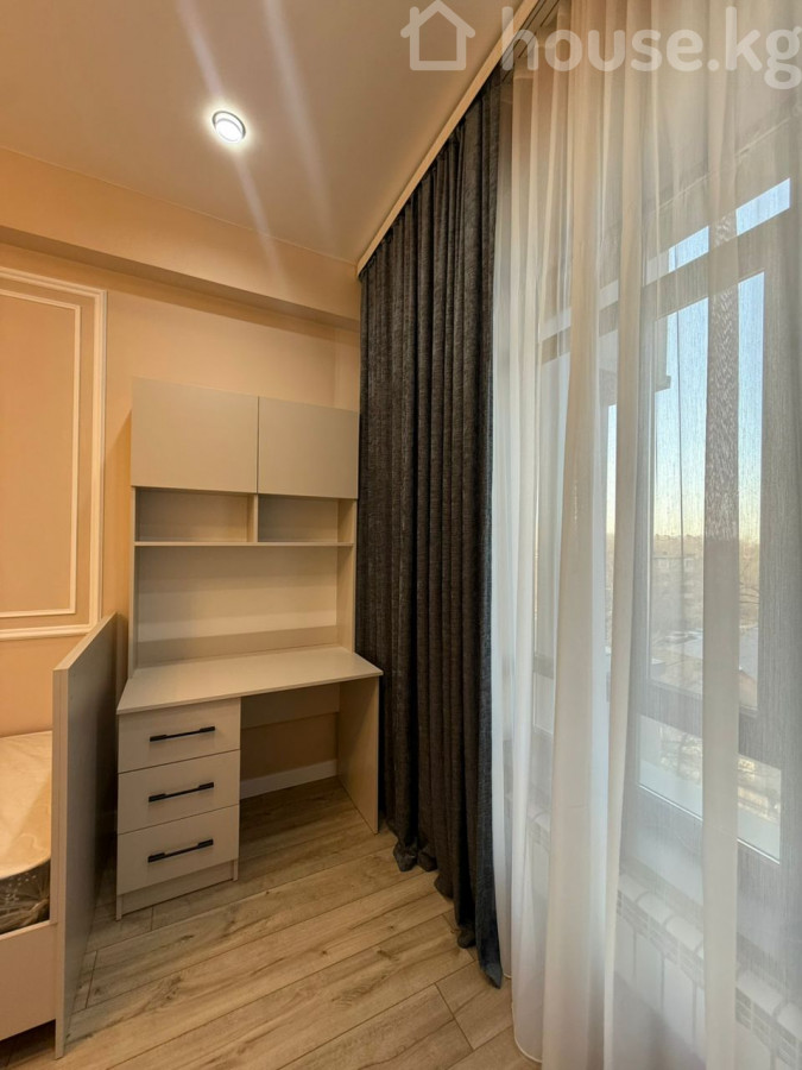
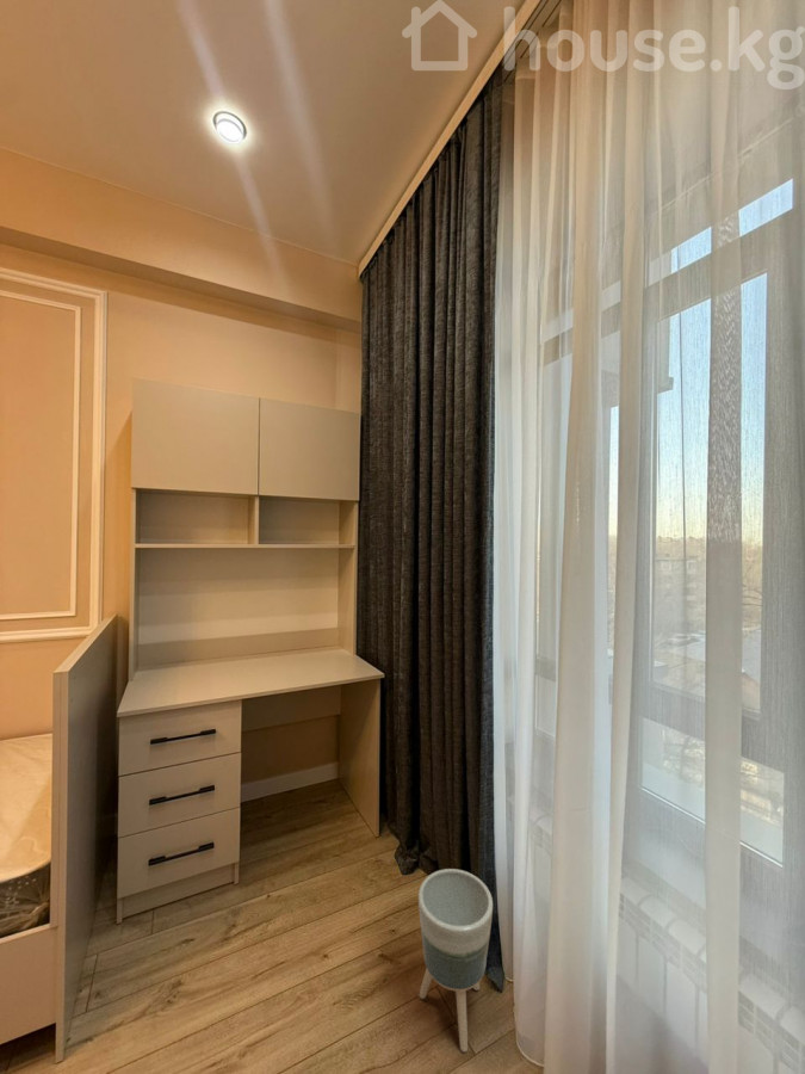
+ planter (454, 952)
